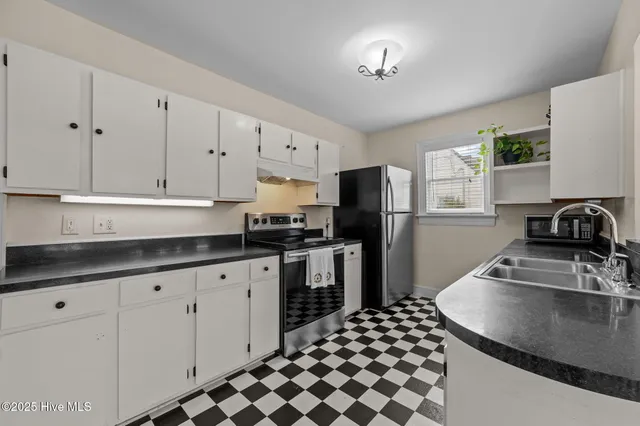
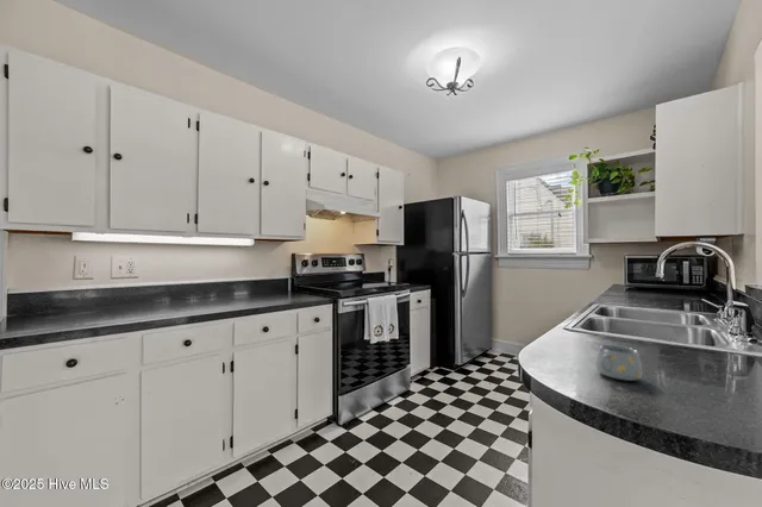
+ mug (614, 363)
